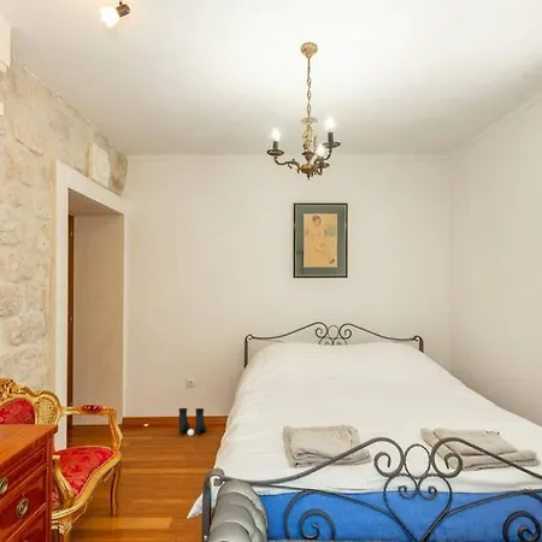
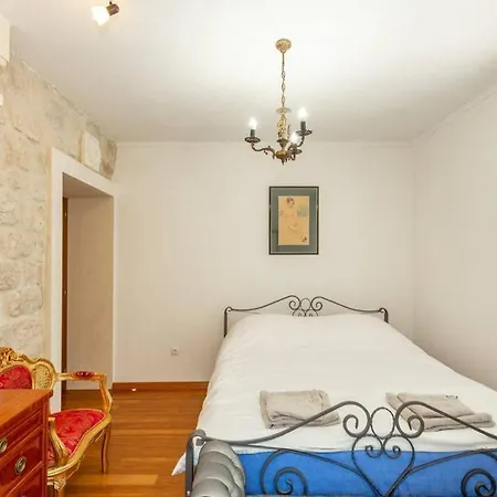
- boots (195, 418)
